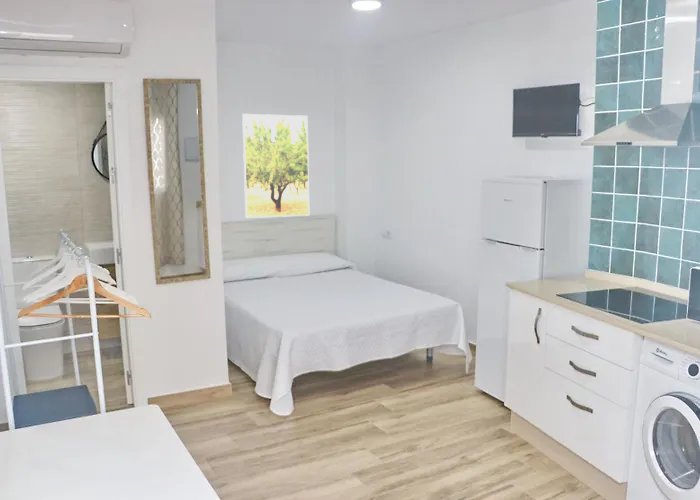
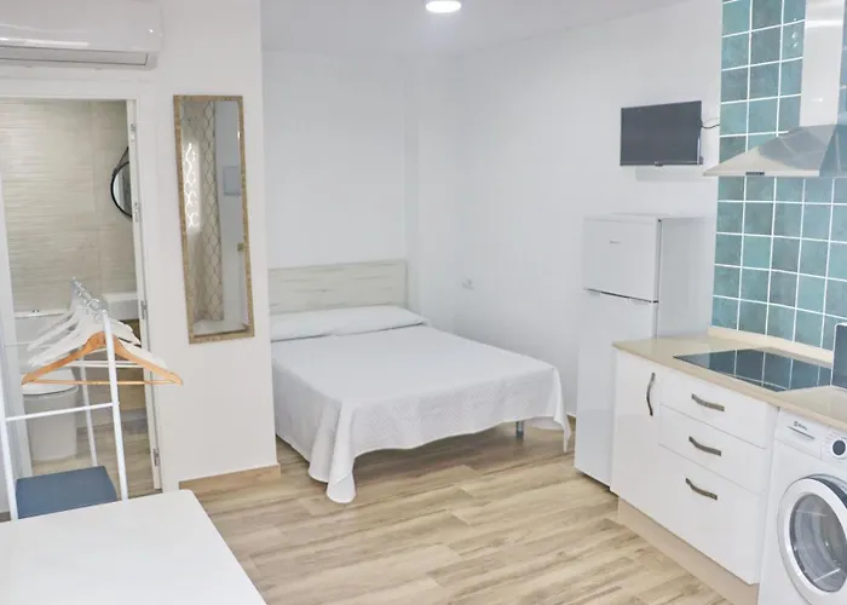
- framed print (276, 166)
